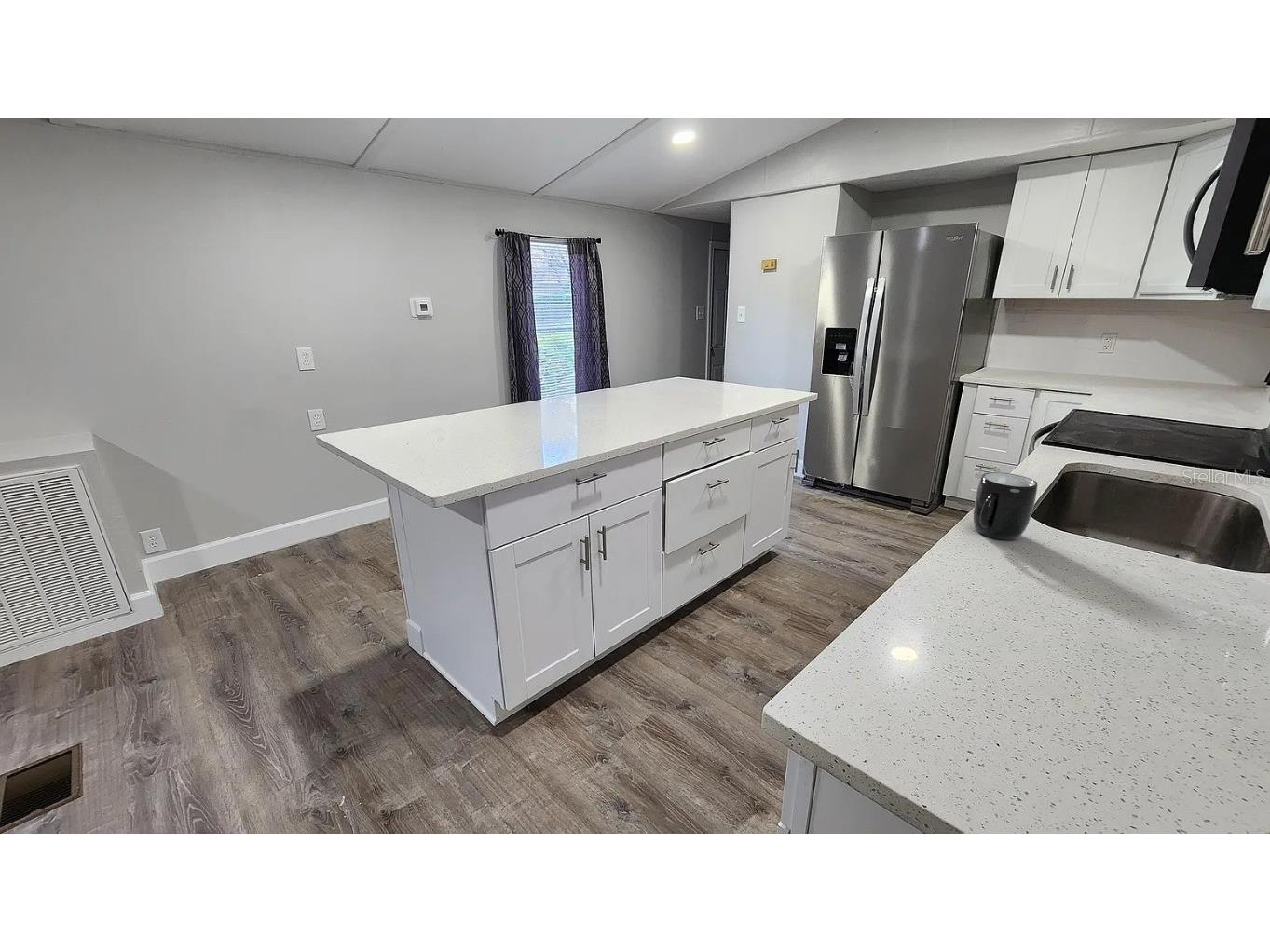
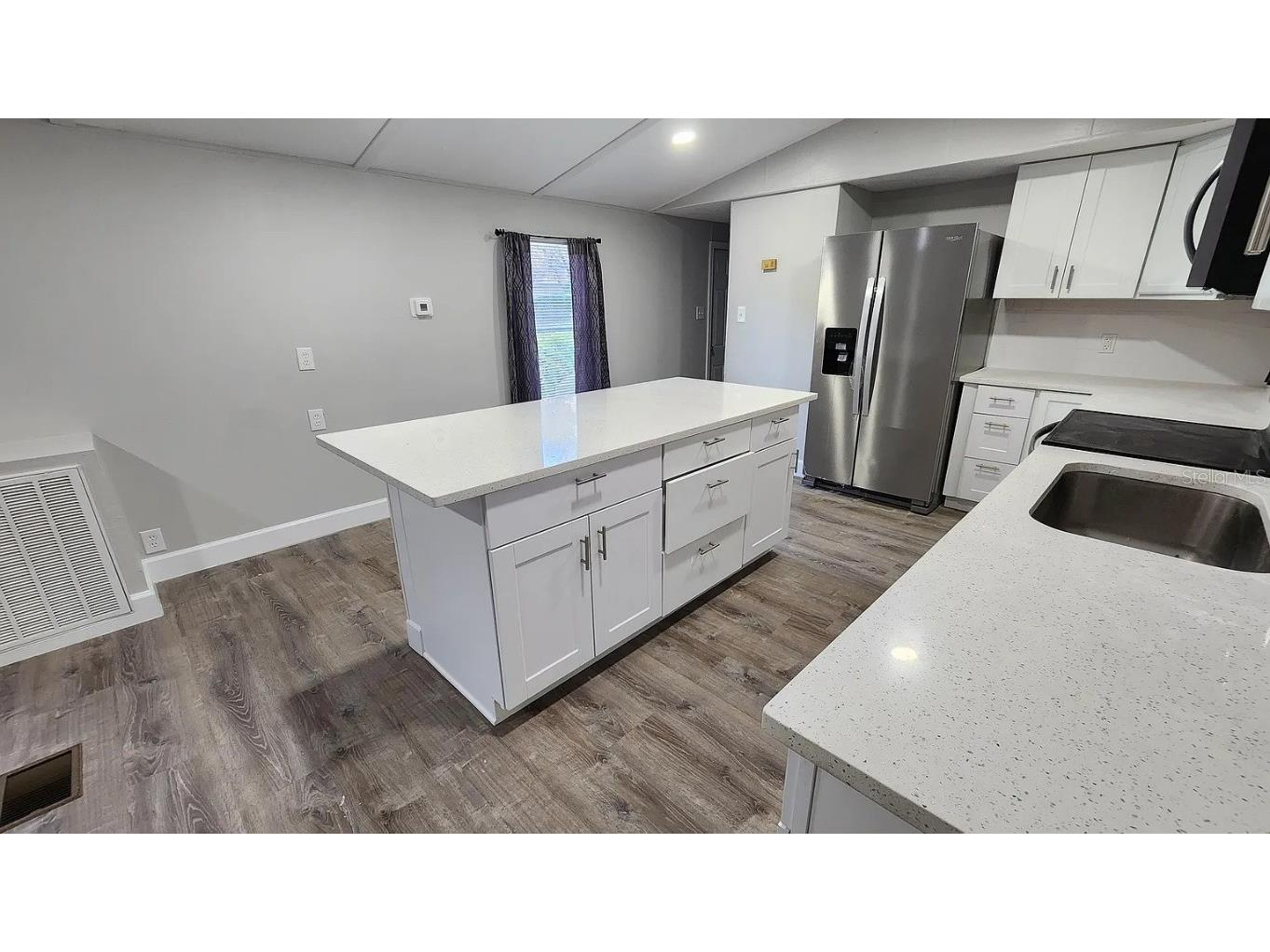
- mug (999, 508)
